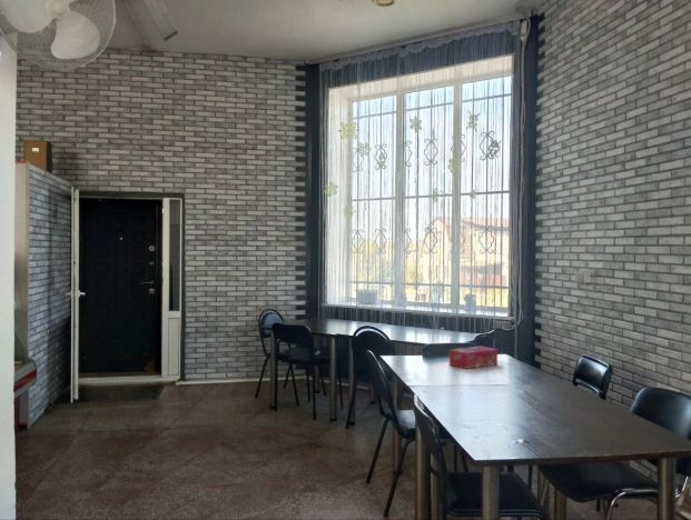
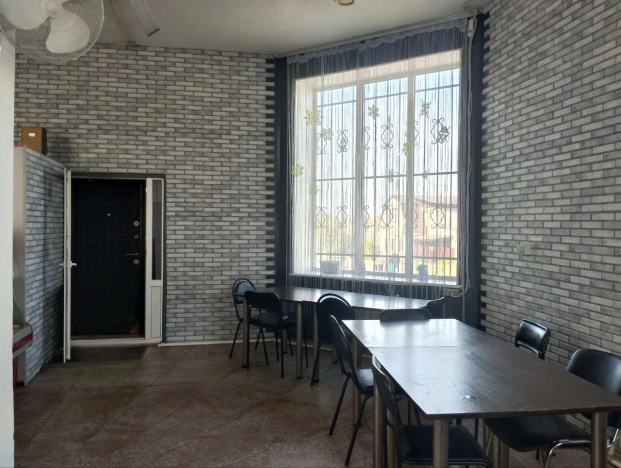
- tissue box (473, 357)
